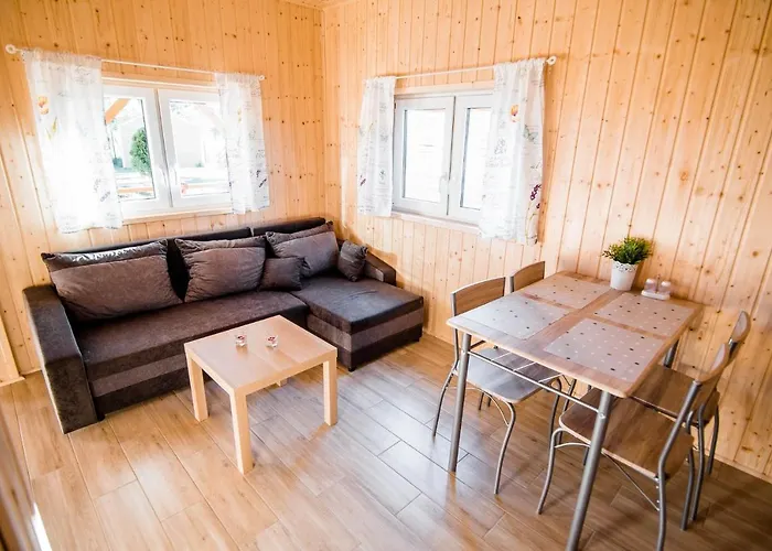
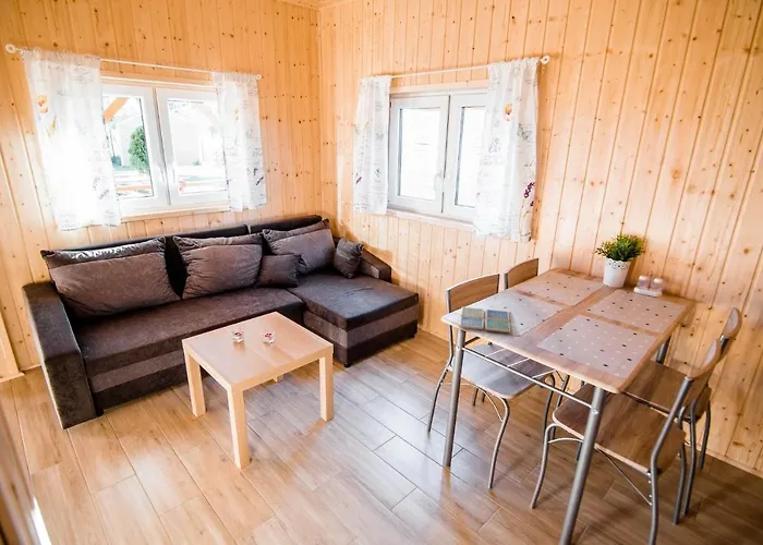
+ drink coaster (483, 318)
